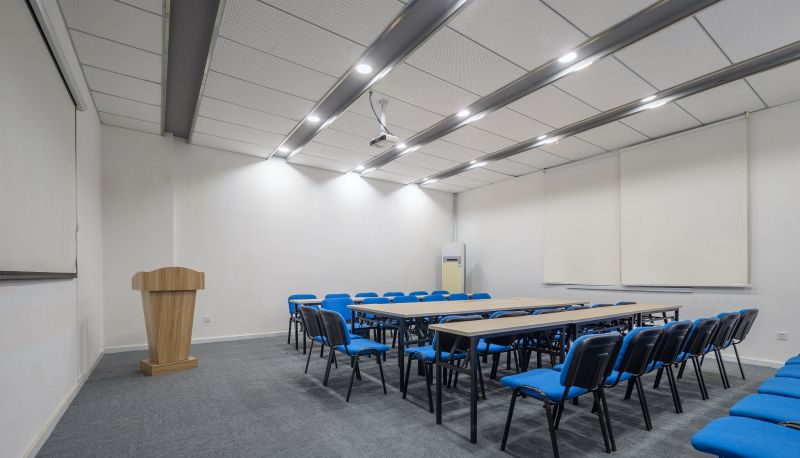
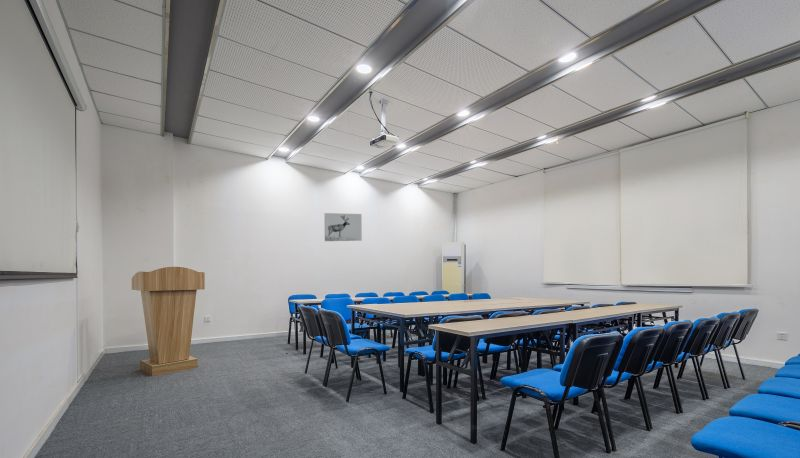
+ wall art (343, 227)
